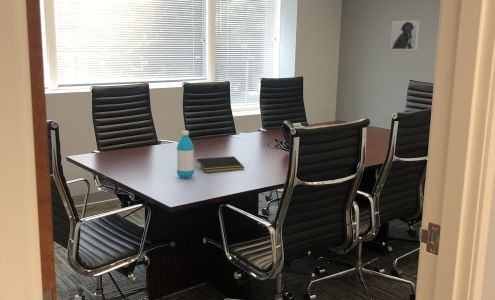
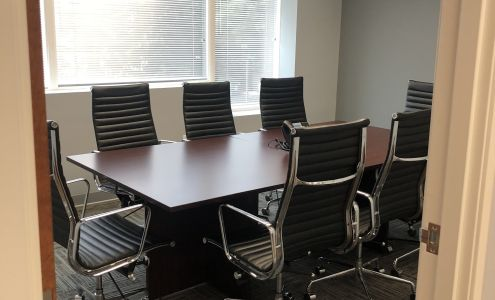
- notepad (220, 164)
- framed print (404, 35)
- water bottle (185, 154)
